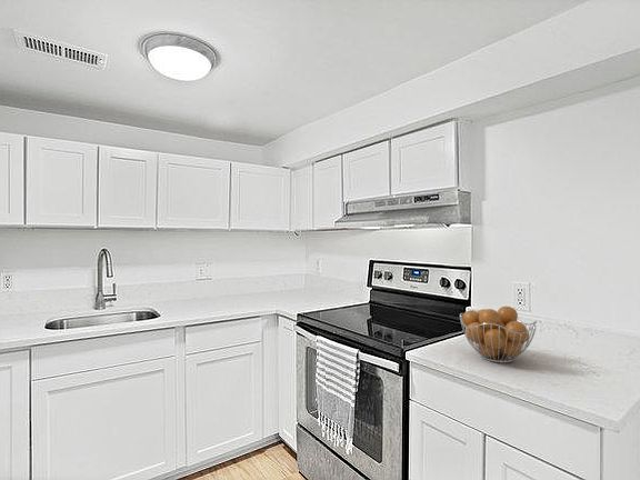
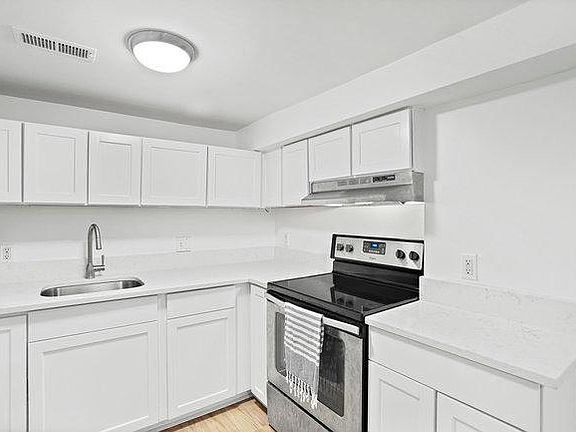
- fruit basket (497, 332)
